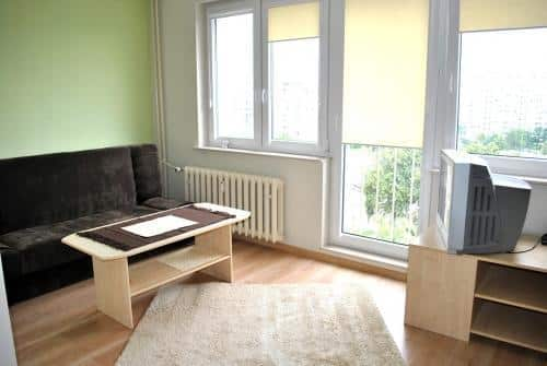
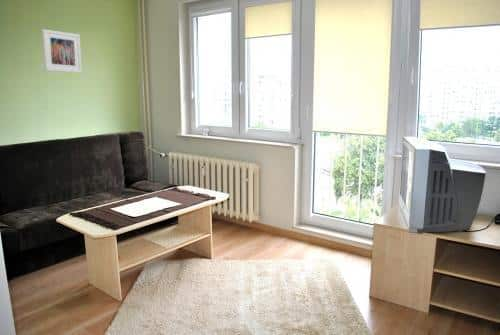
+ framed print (62, 52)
